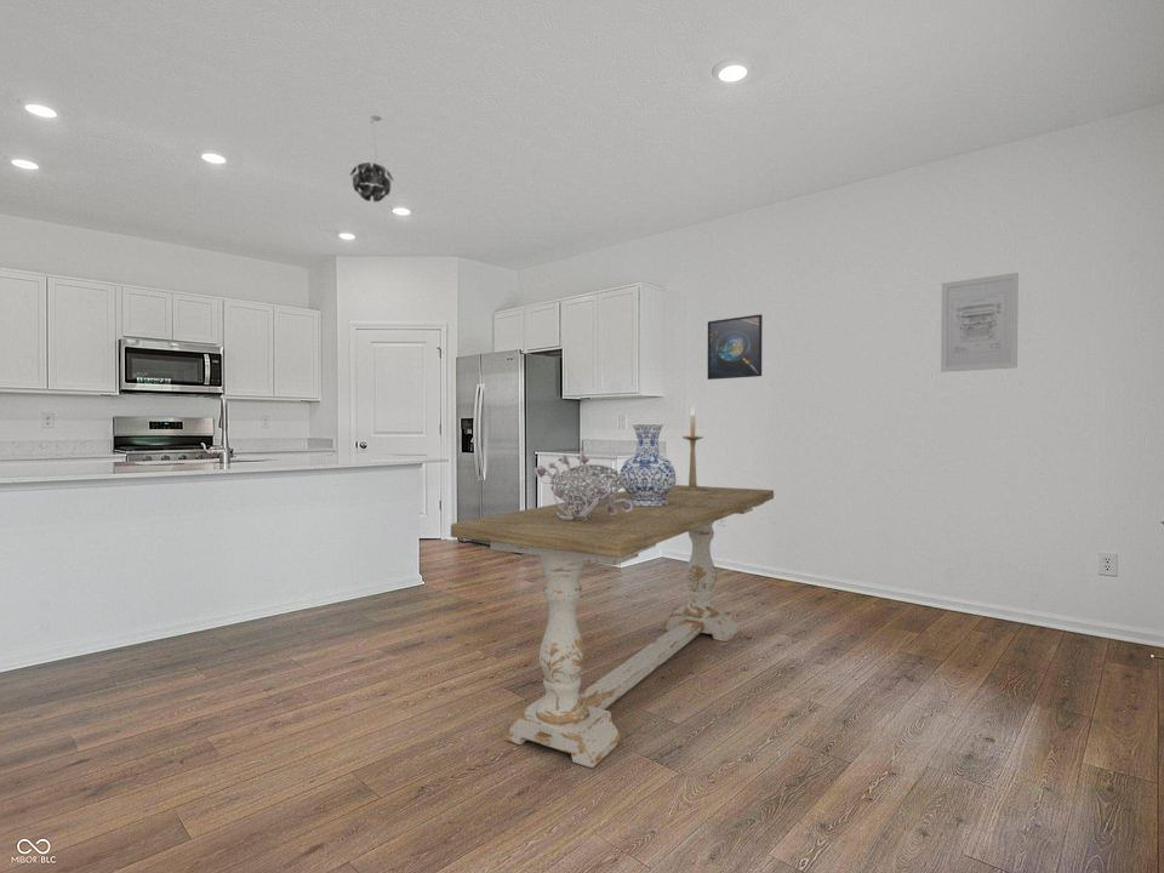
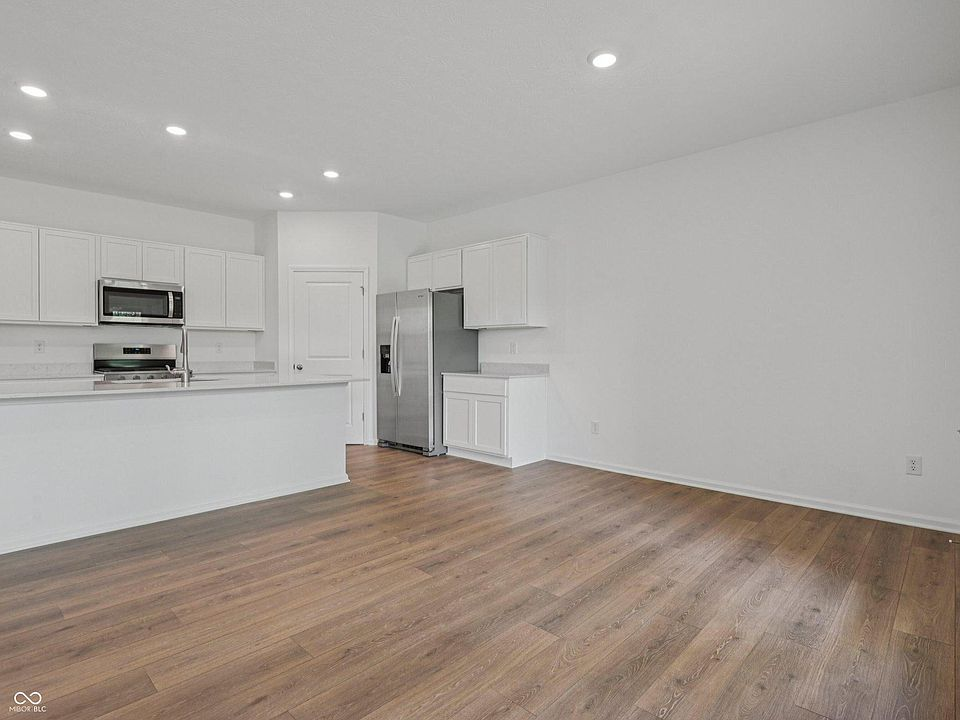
- decorative bowl (582, 481)
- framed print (734, 348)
- pendant light (375, 160)
- wall art (977, 324)
- candlestick (692, 447)
- dining table (635, 557)
- vase (647, 462)
